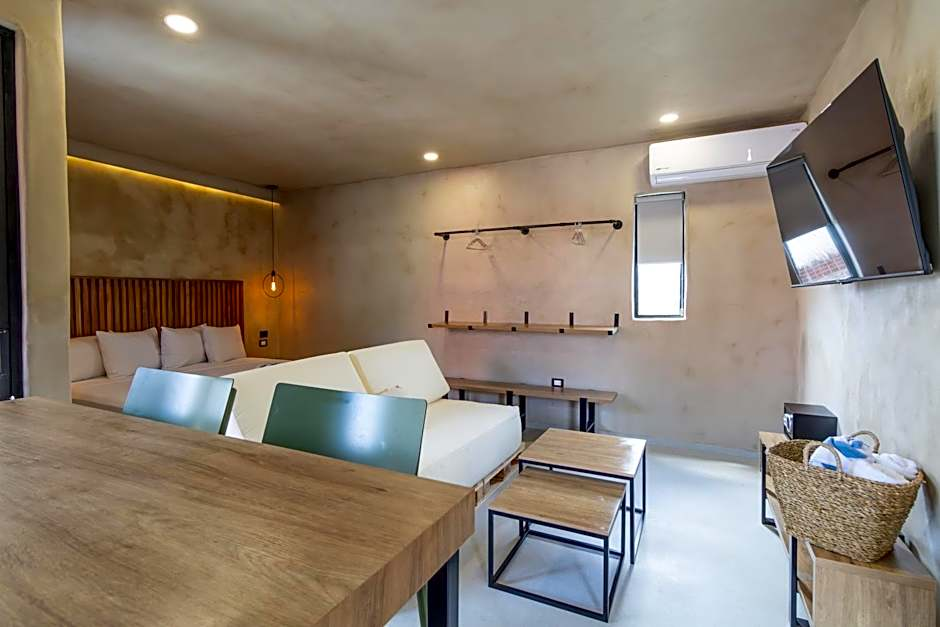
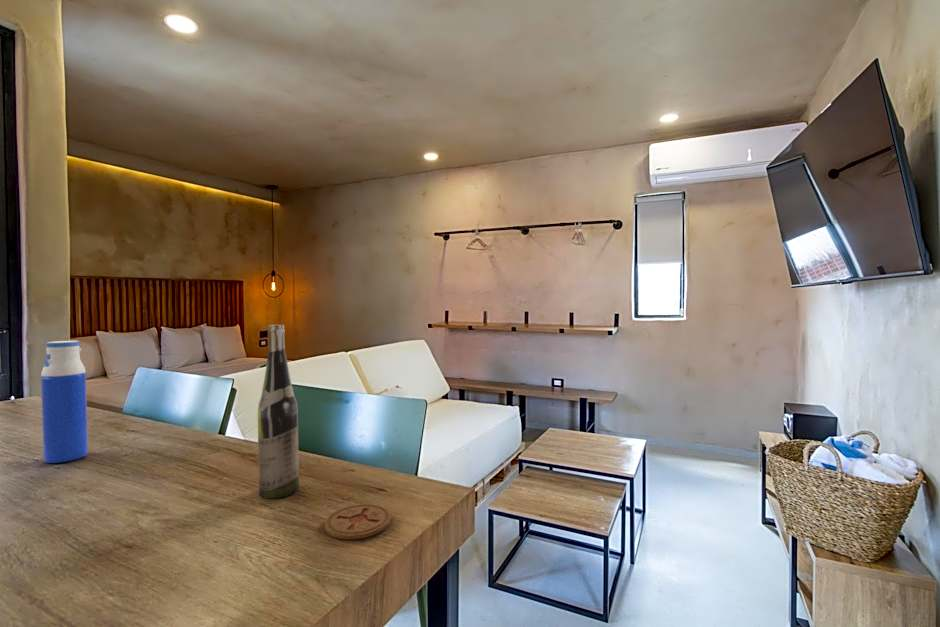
+ water bottle (64, 399)
+ coaster (358, 520)
+ wine bottle (277, 408)
